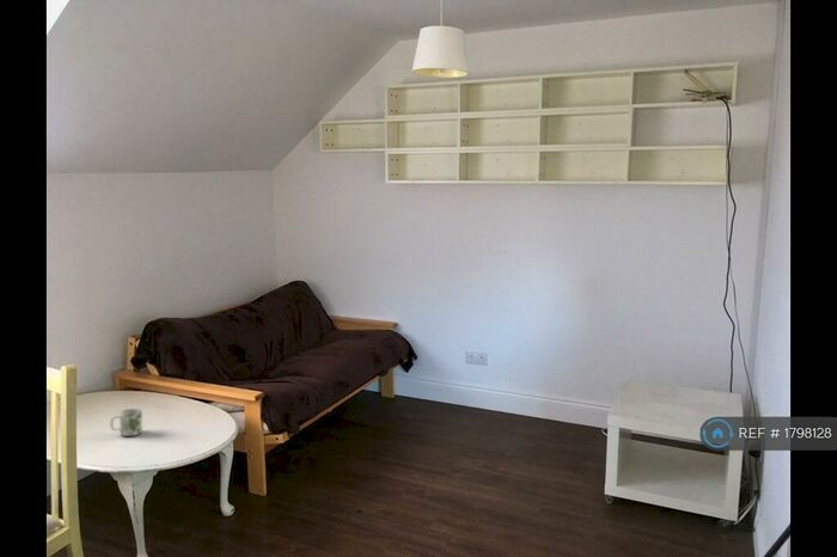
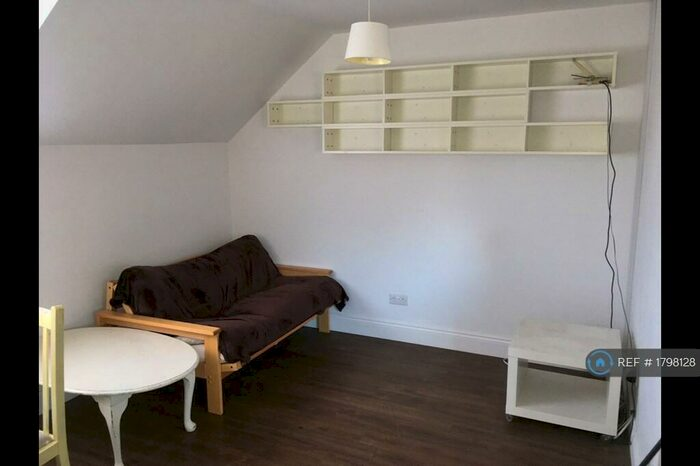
- mug (126, 422)
